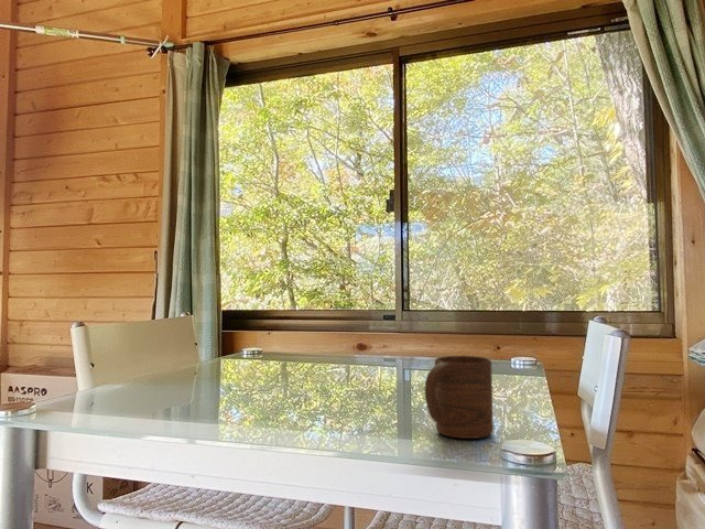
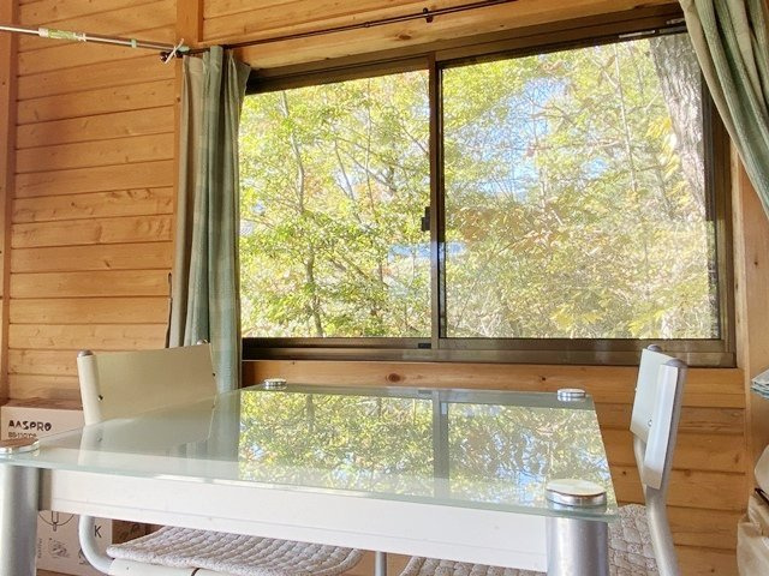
- cup (459, 397)
